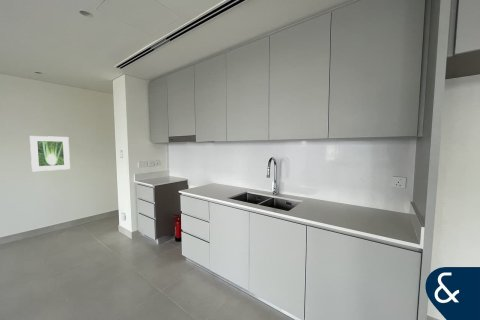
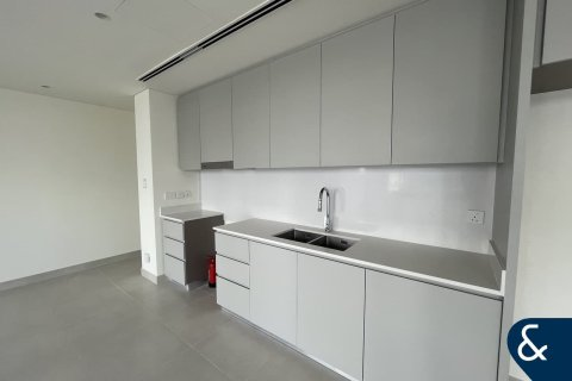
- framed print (51, 153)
